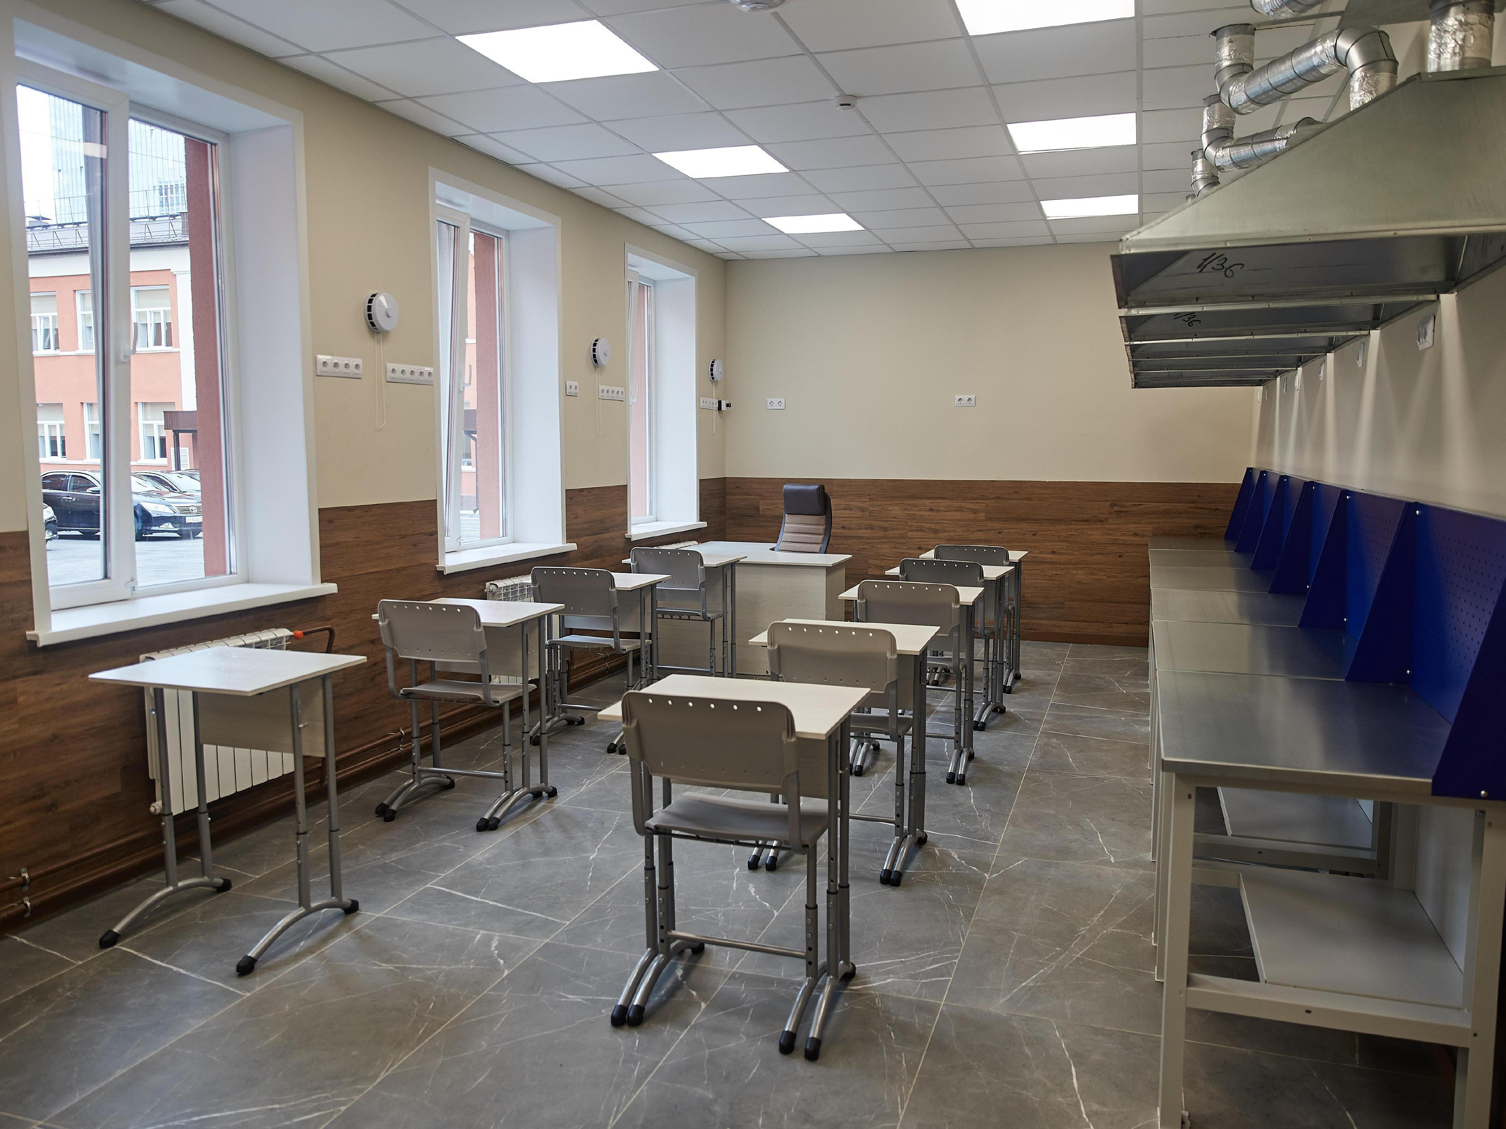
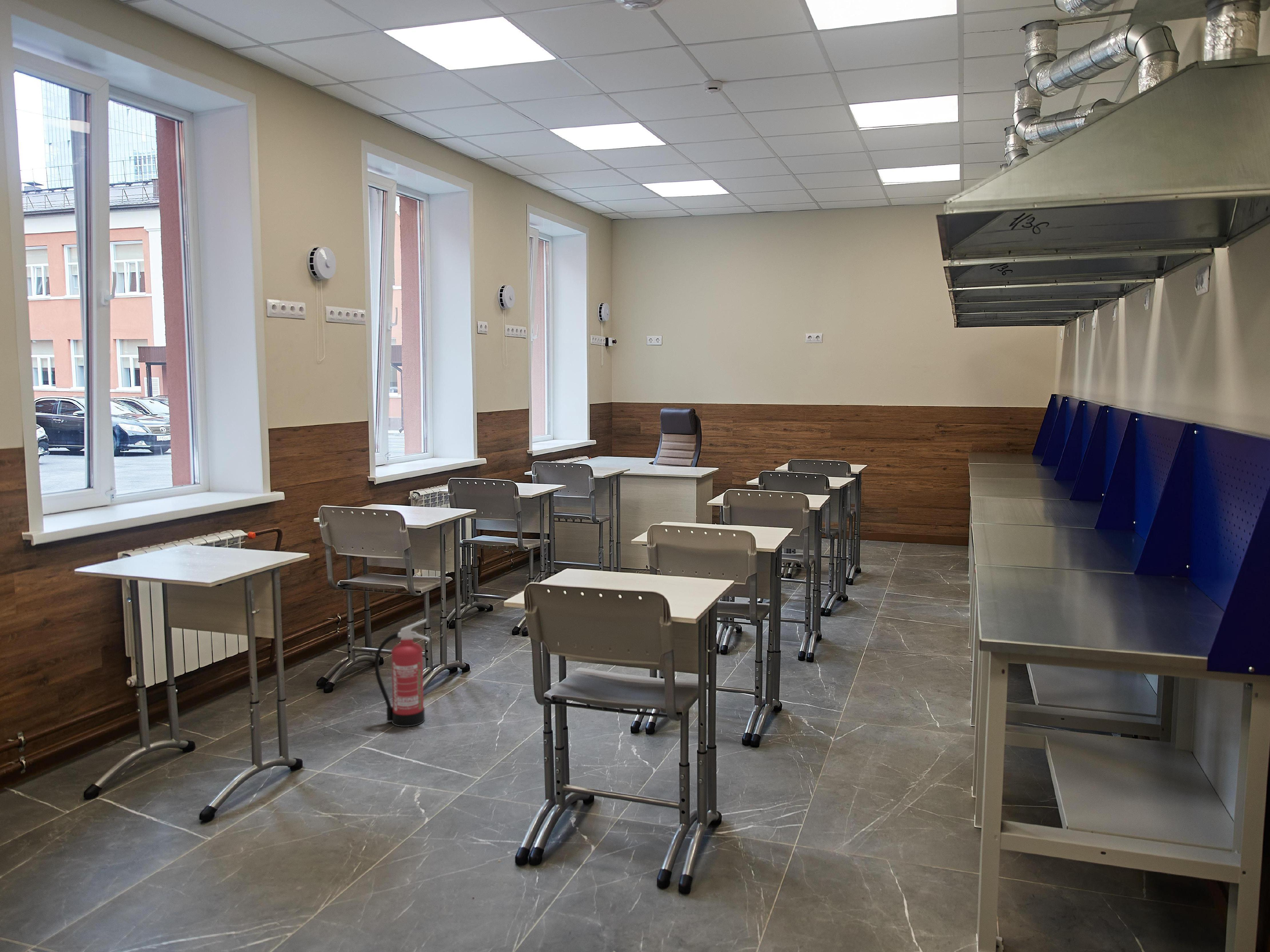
+ fire extinguisher (403, 671)
